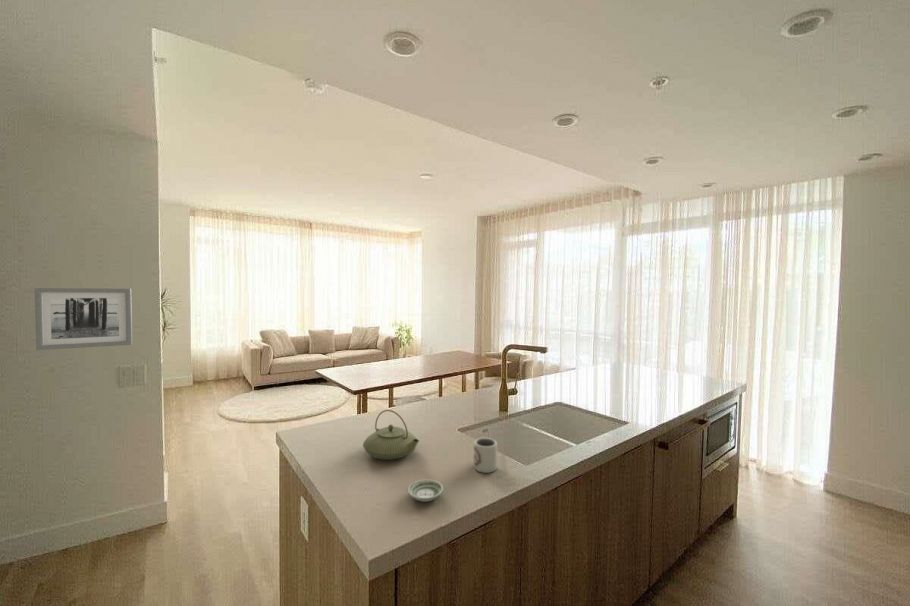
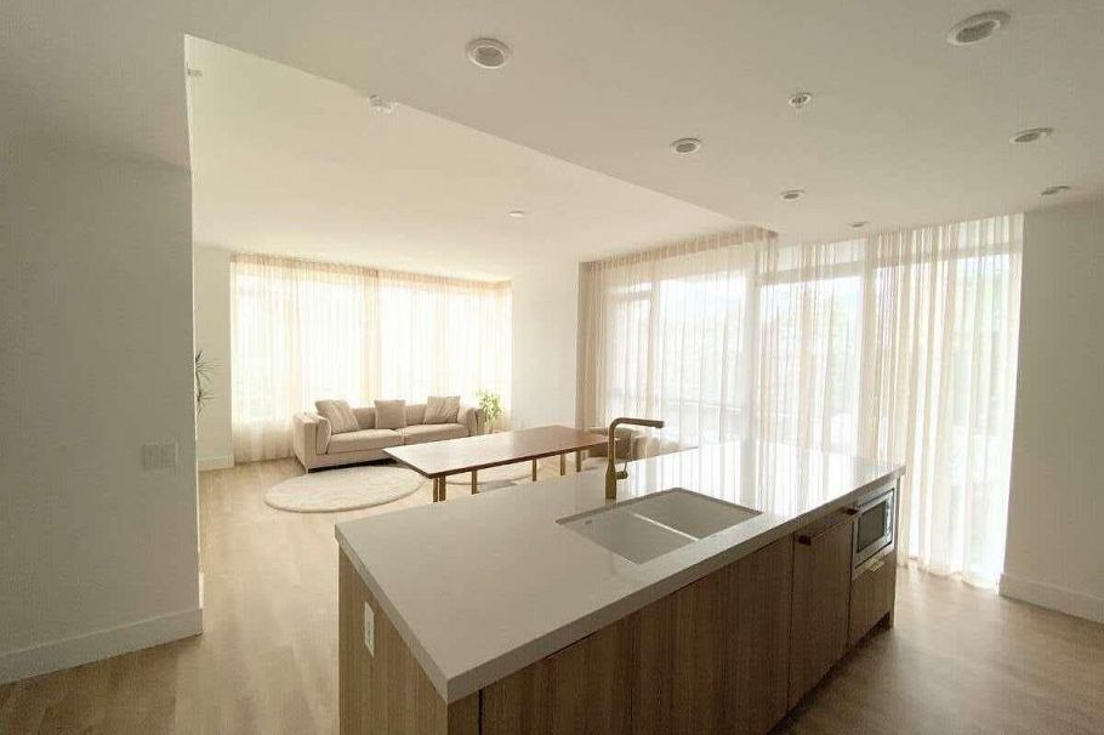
- wall art (86, 317)
- teapot (393, 432)
- cup (483, 453)
- saucer (425, 492)
